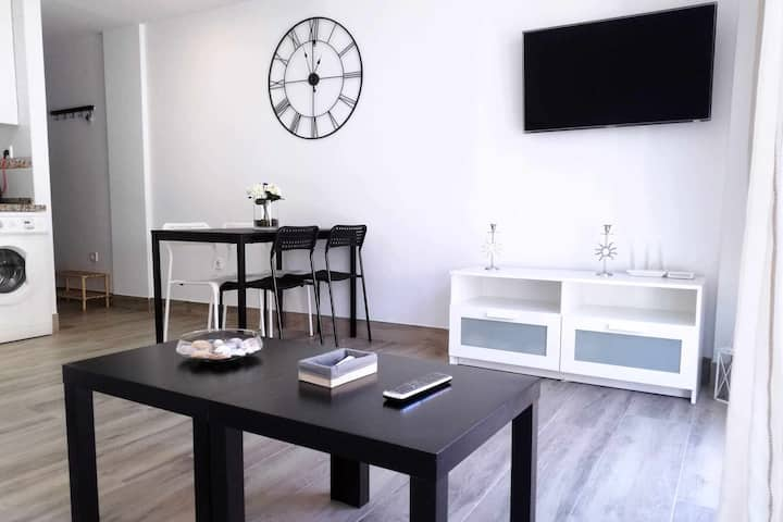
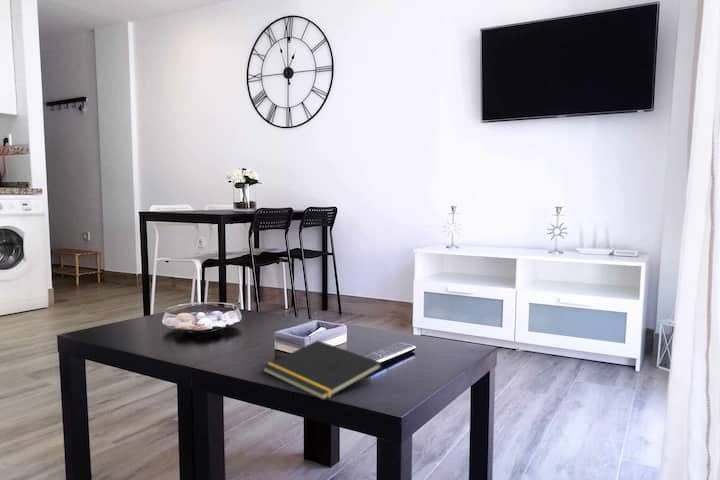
+ notepad (320, 367)
